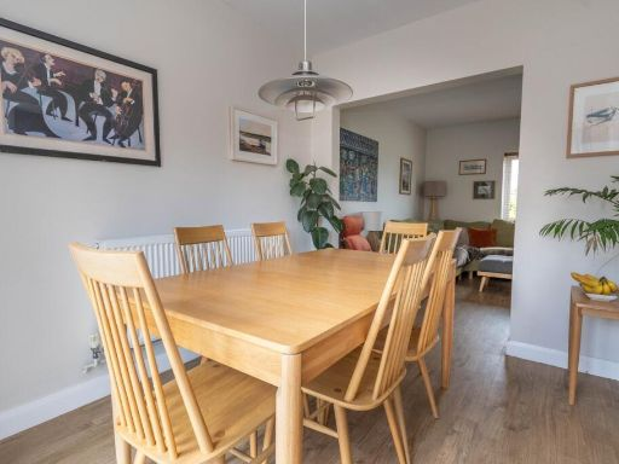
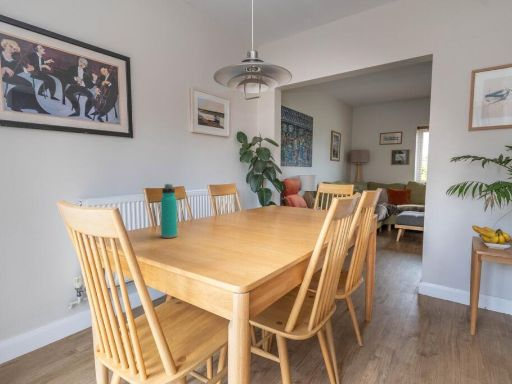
+ water bottle (168, 210)
